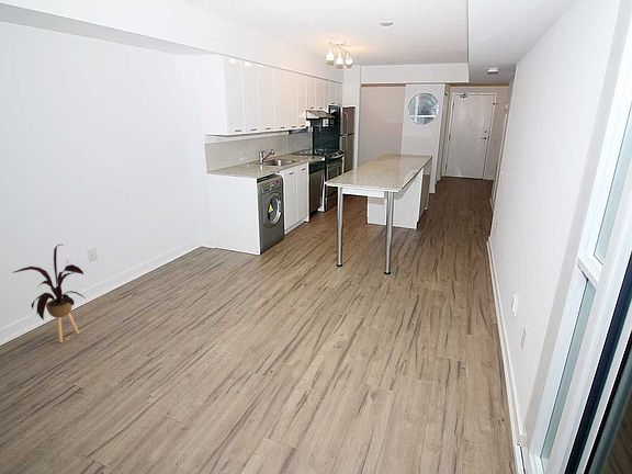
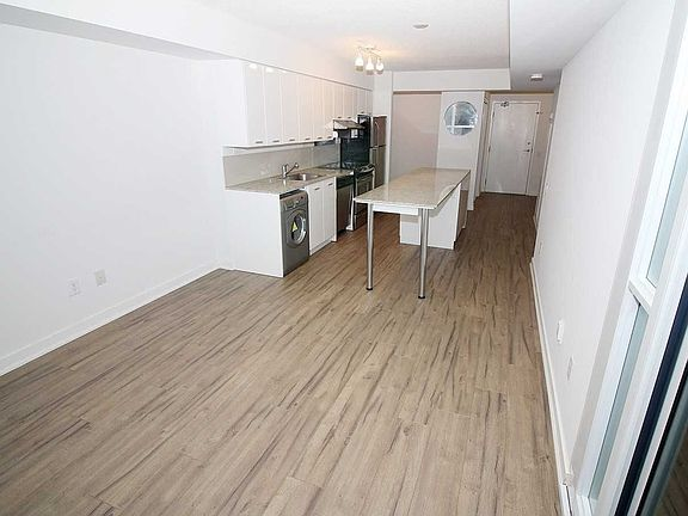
- house plant (52, 295)
